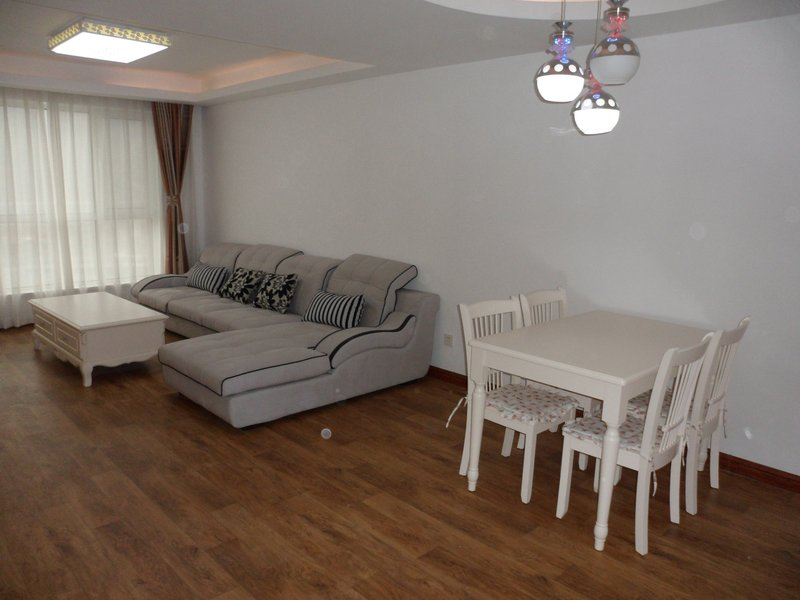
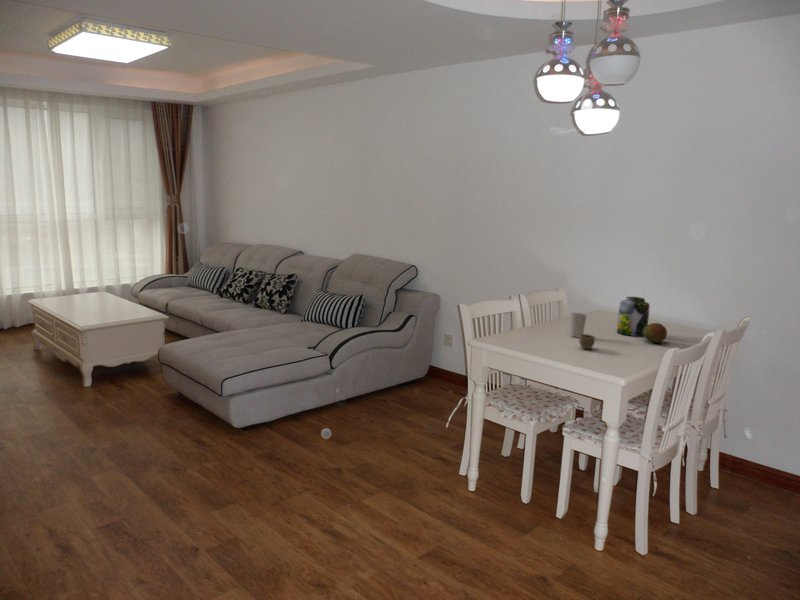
+ fruit (653, 332)
+ cup (588, 341)
+ jar (633, 315)
+ cup (577, 324)
